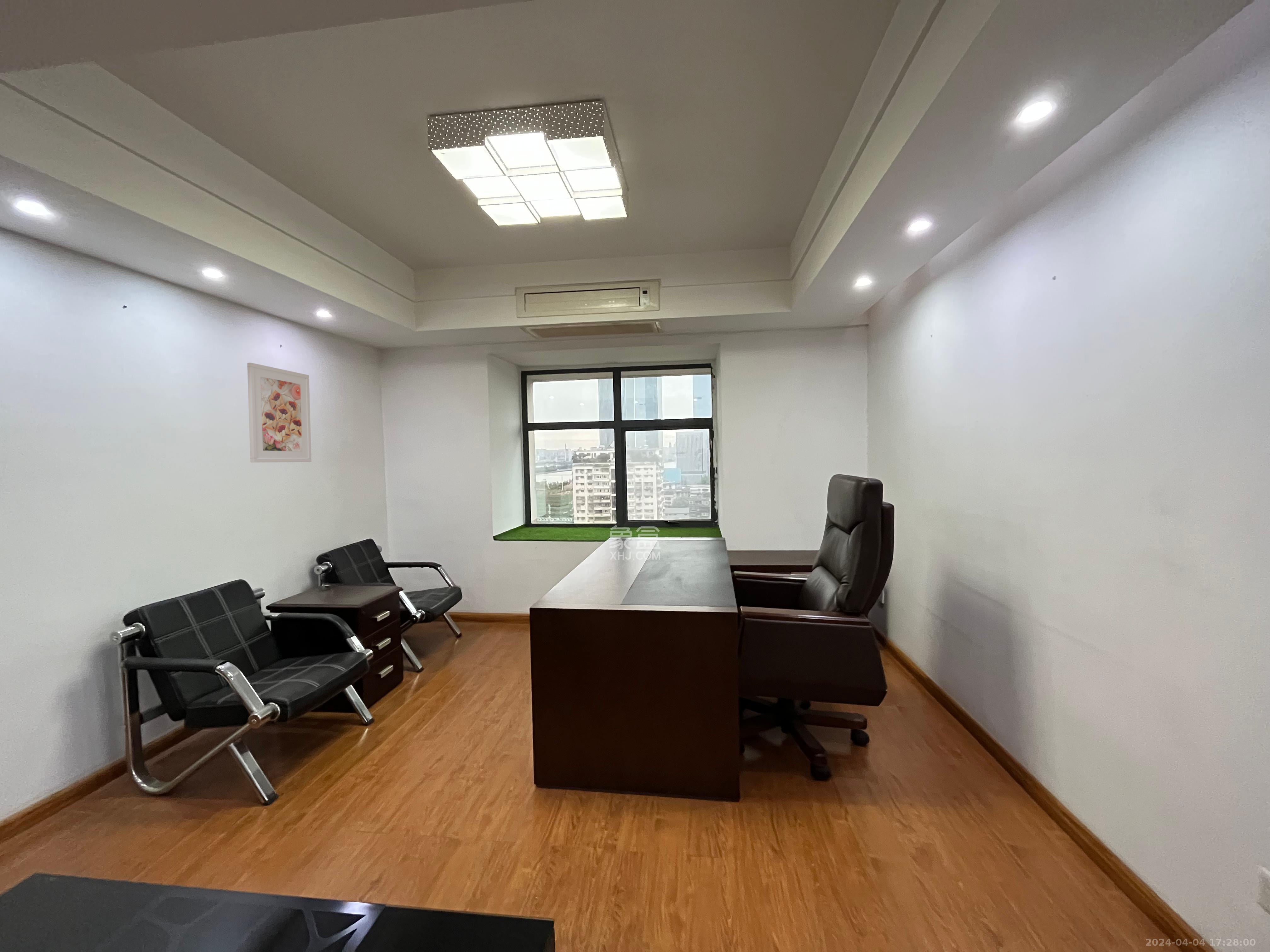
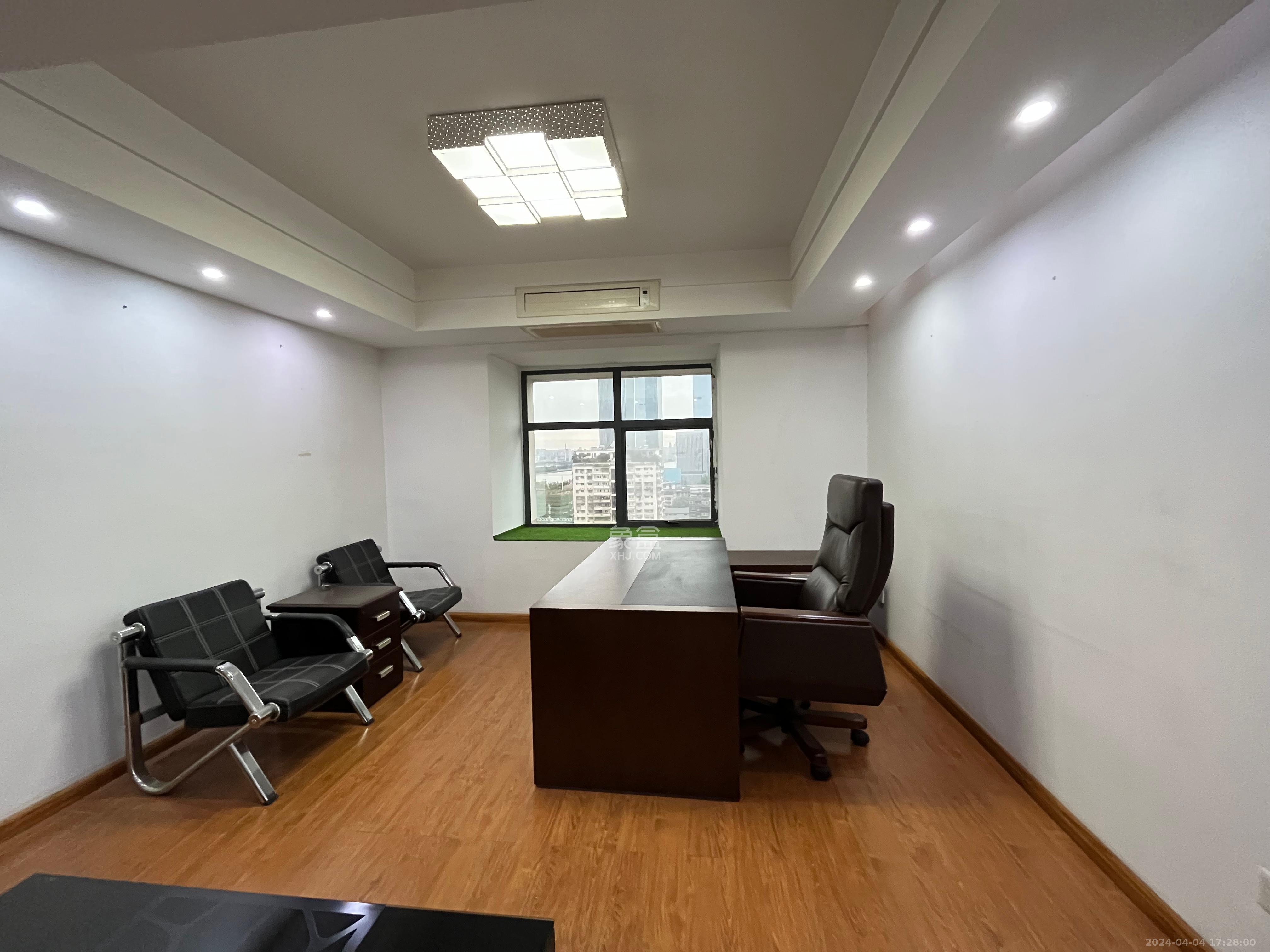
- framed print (282, 416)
